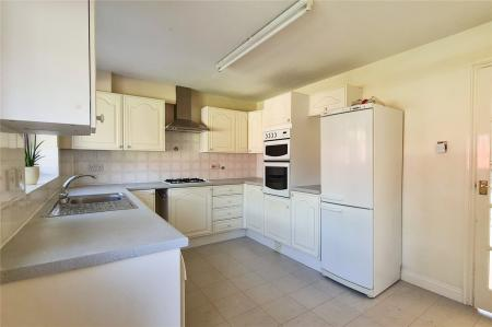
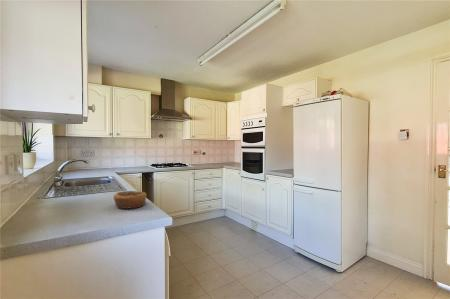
+ pastry (130, 198)
